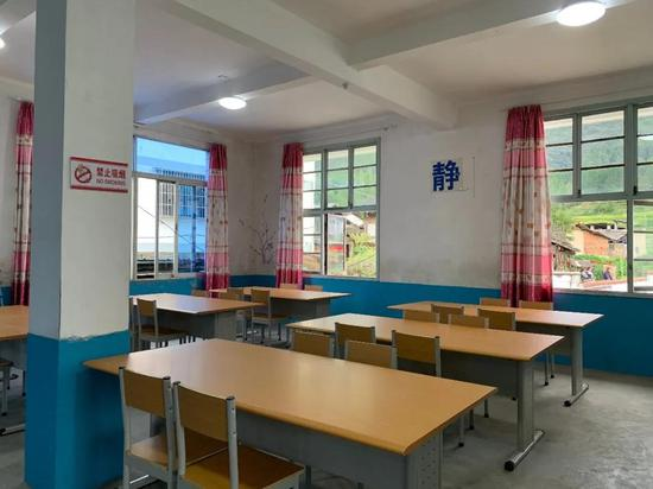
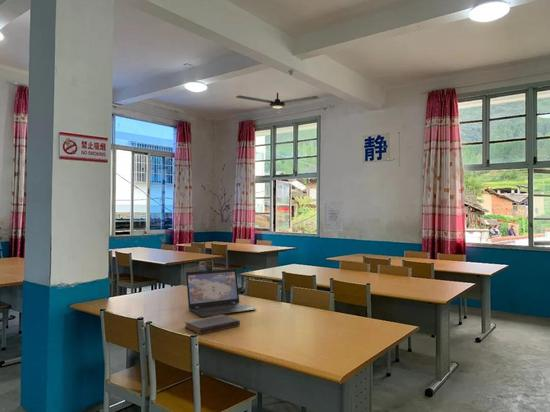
+ laptop (220, 291)
+ ceiling fan (277, 102)
+ book (212, 323)
+ wall art (333, 216)
